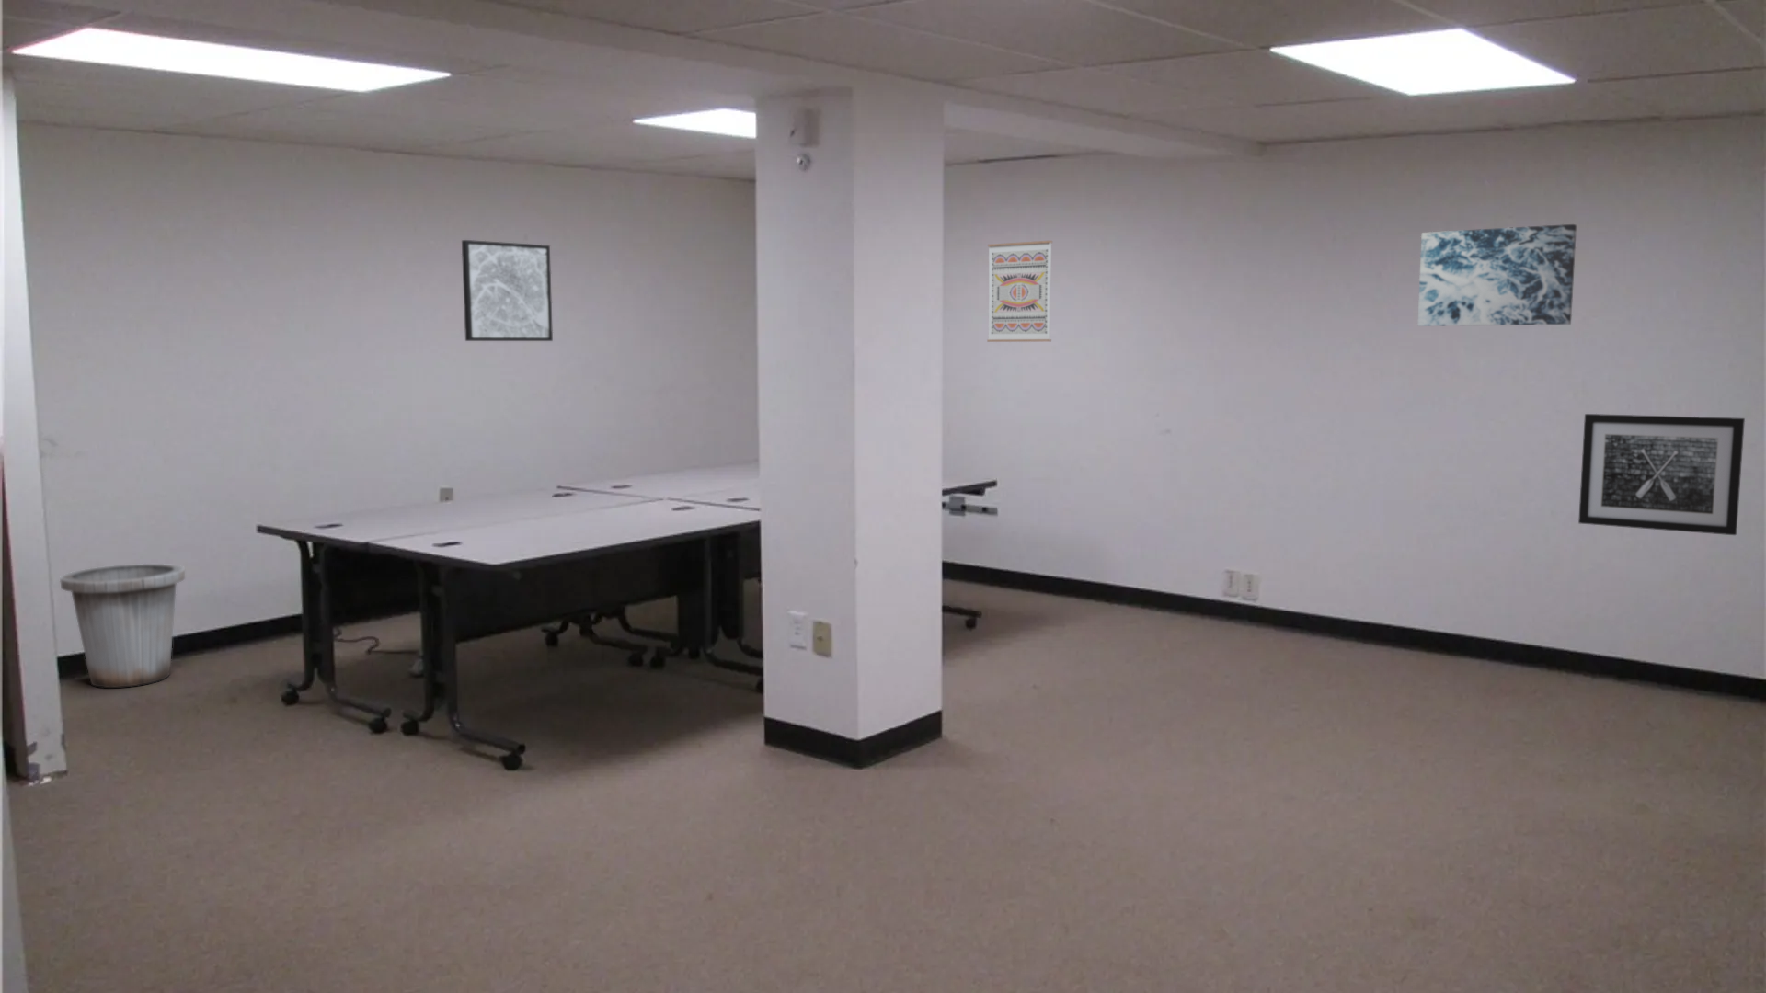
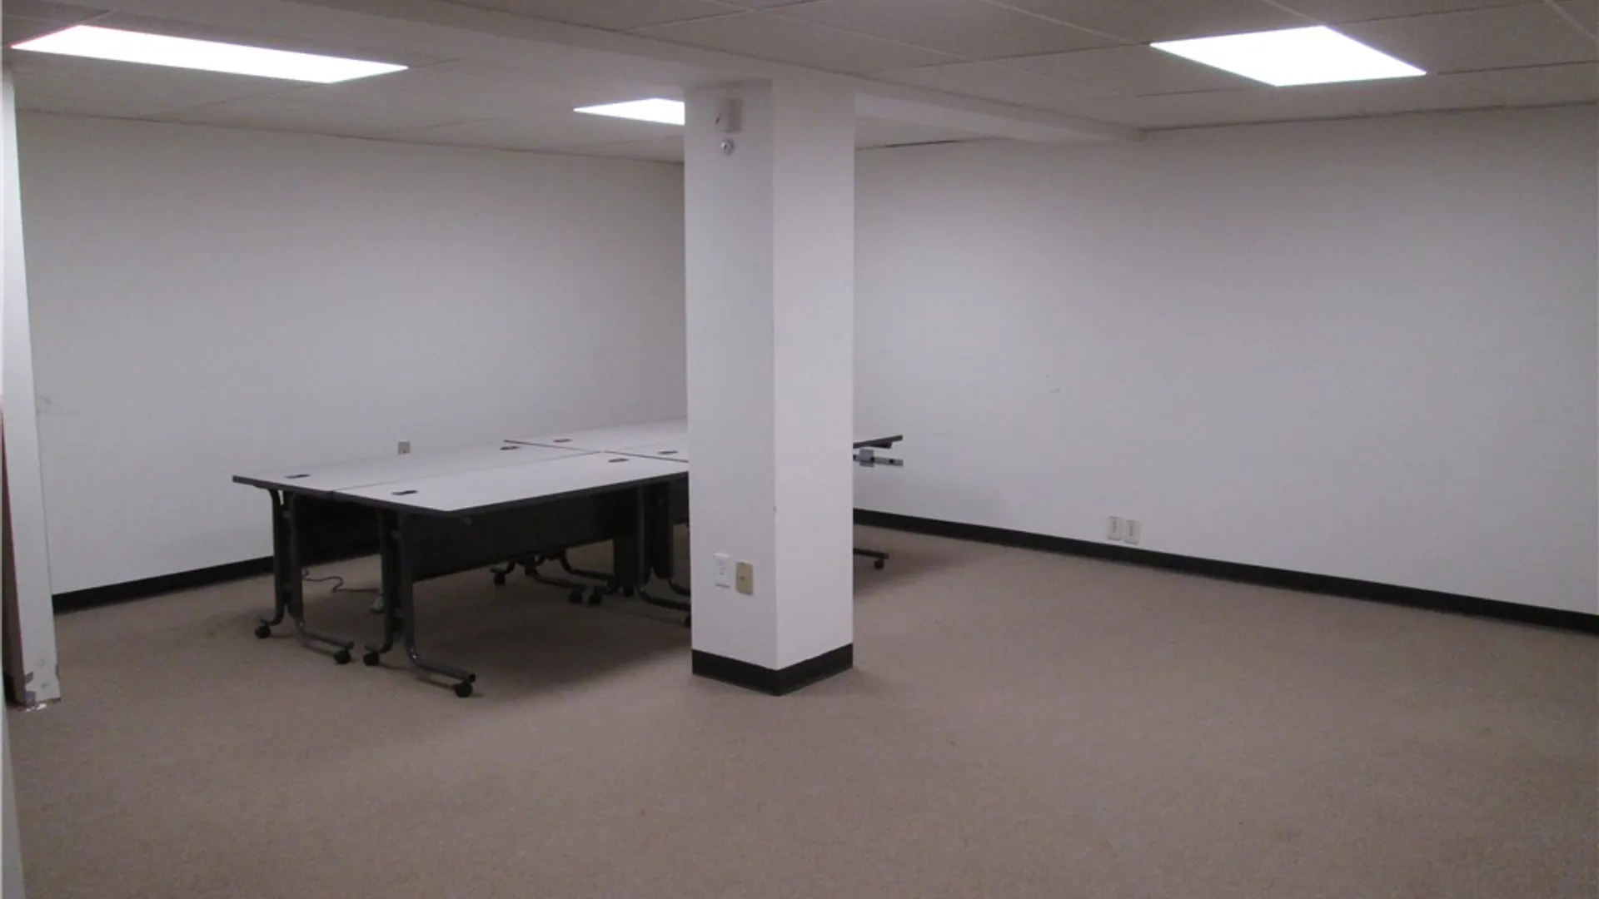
- wall art (508, 291)
- wall art (1019, 291)
- wall art (1494, 276)
- wall art (1658, 473)
- trash can (127, 626)
